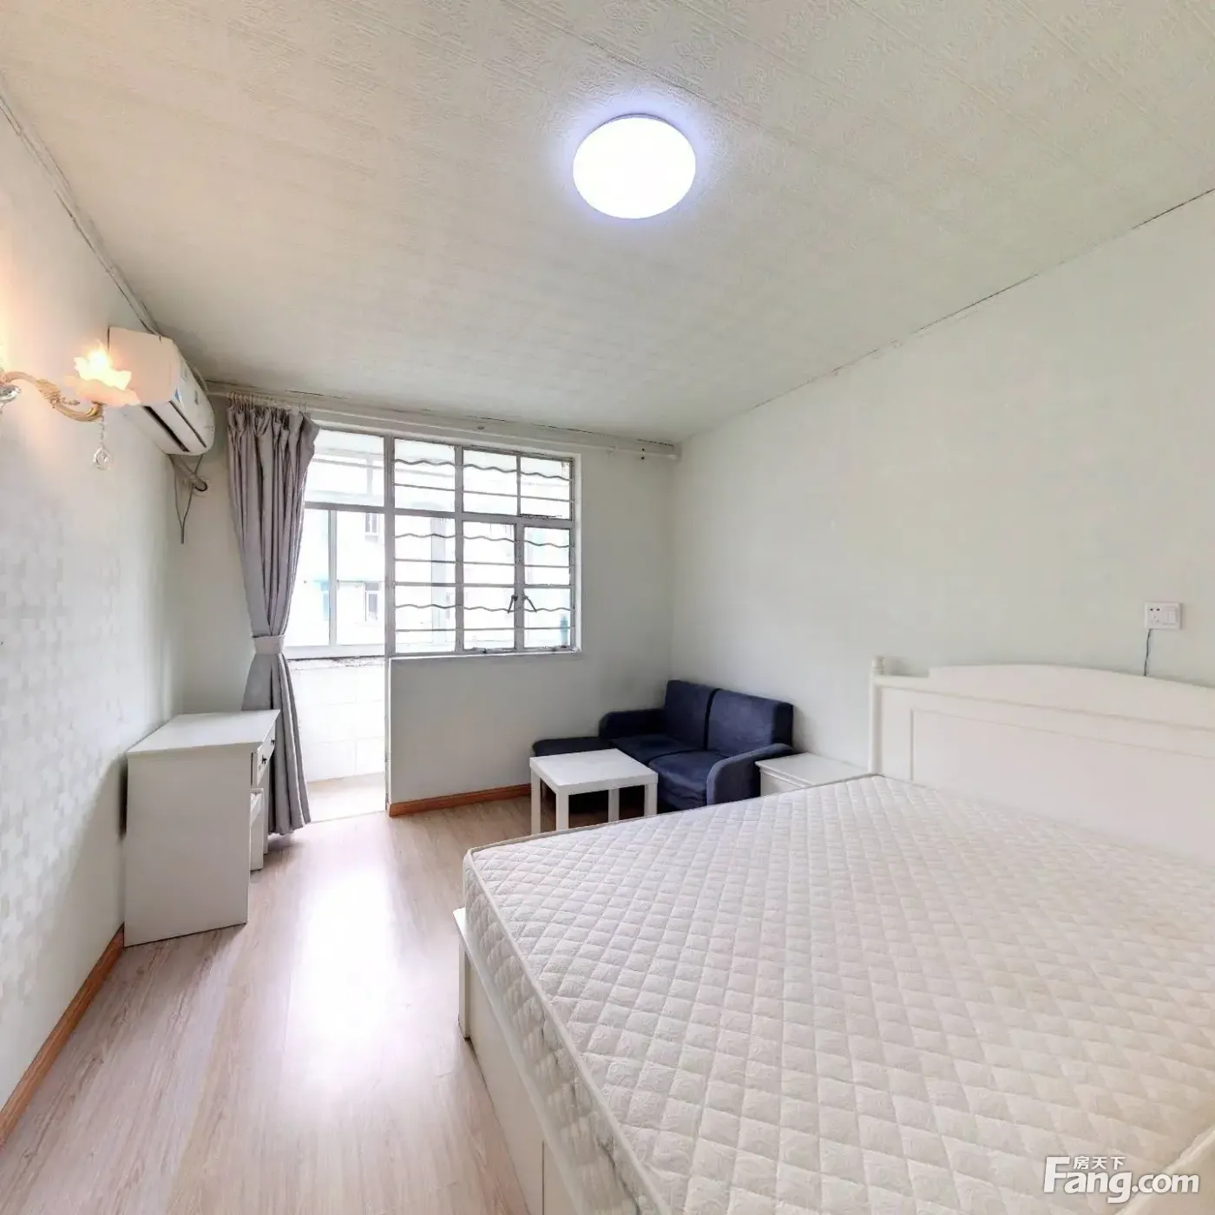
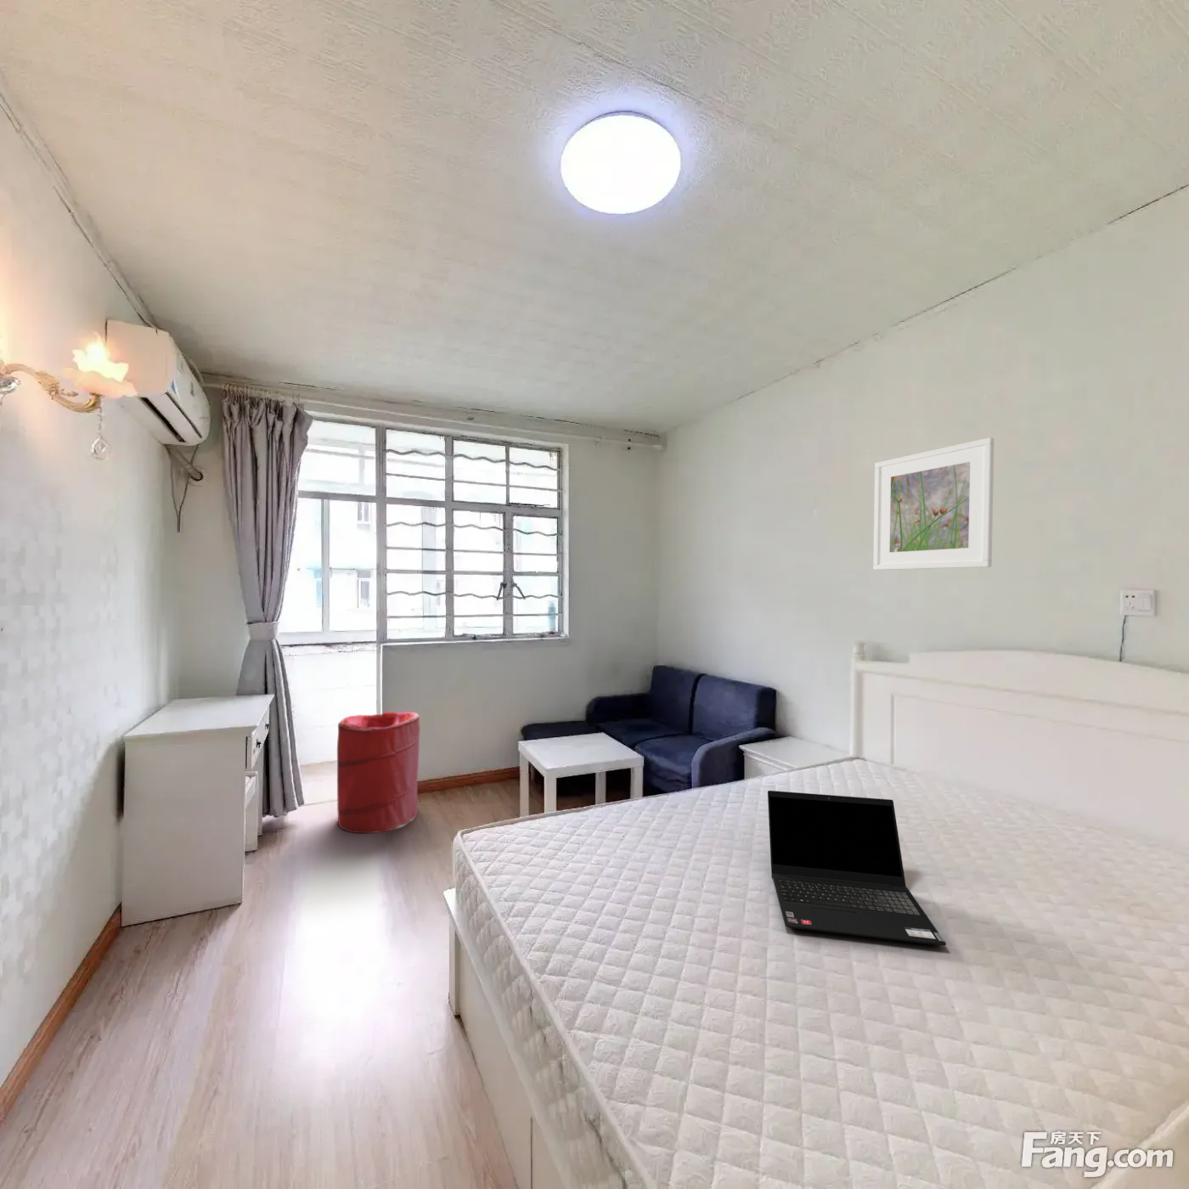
+ laundry hamper (379, 765)
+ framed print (928, 510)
+ laptop computer (844, 859)
